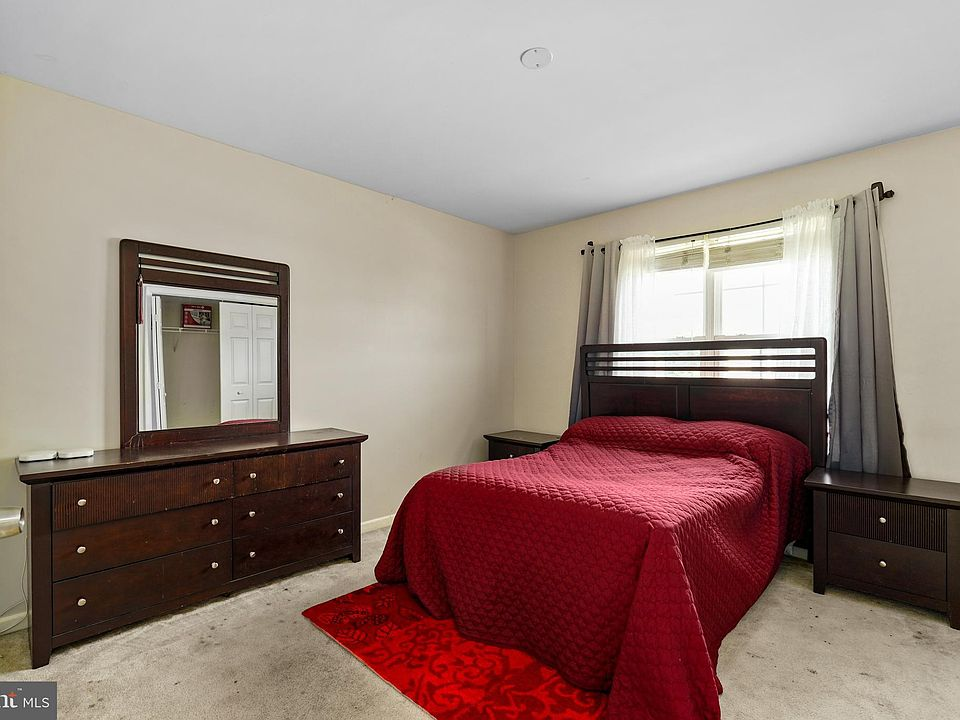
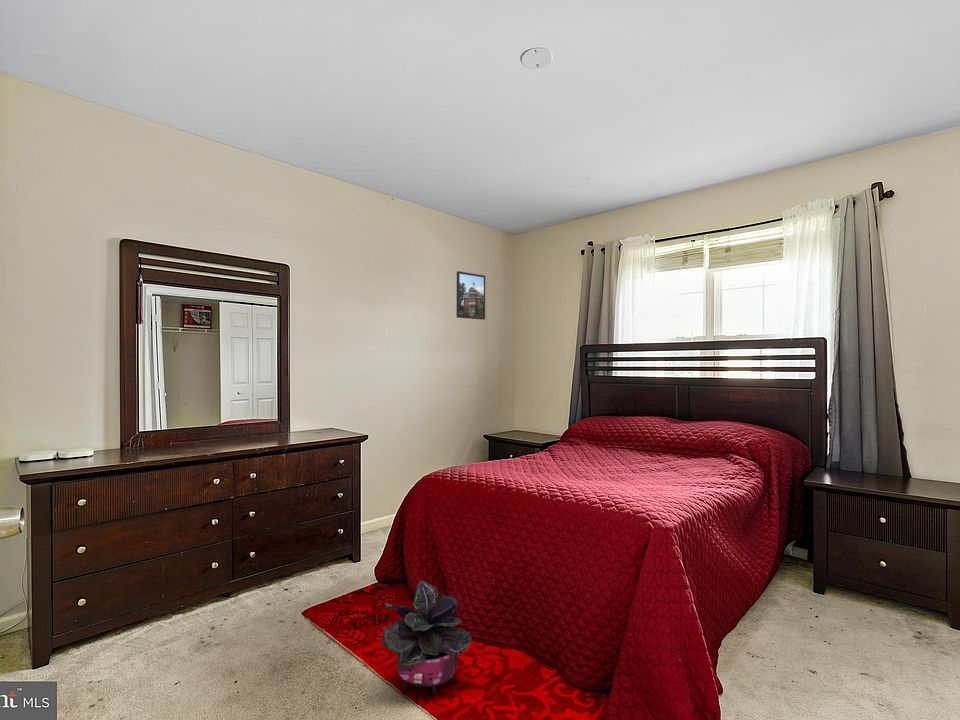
+ potted plant (427, 635)
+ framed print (471, 296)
